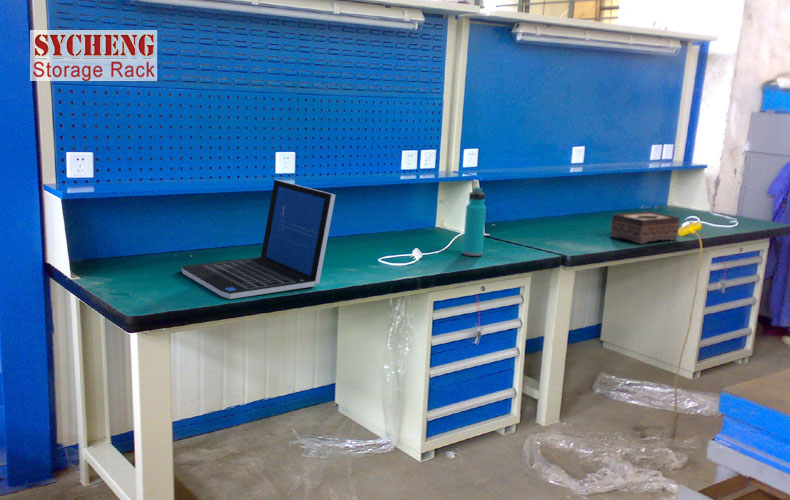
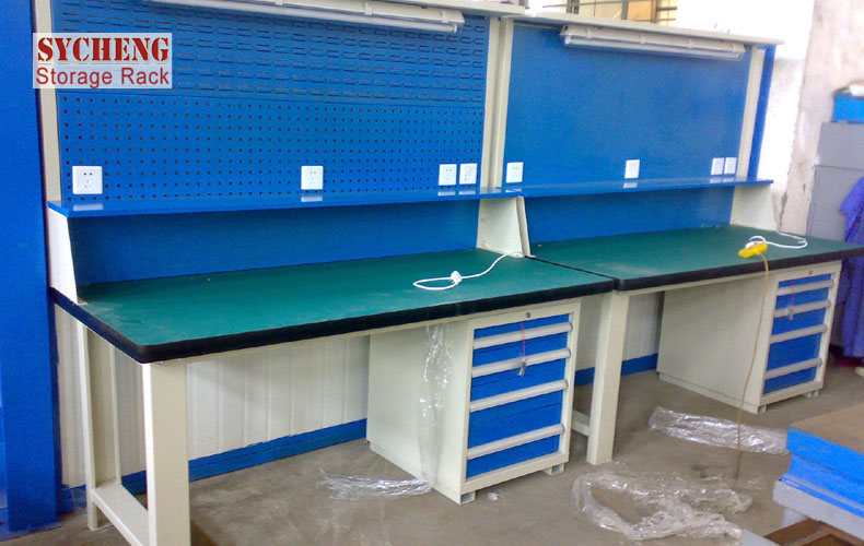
- laptop (264, 236)
- tissue box (644, 227)
- water bottle (475, 221)
